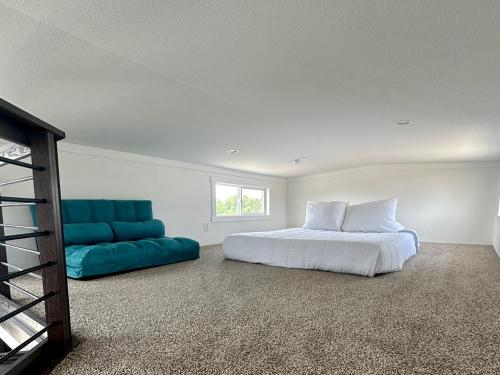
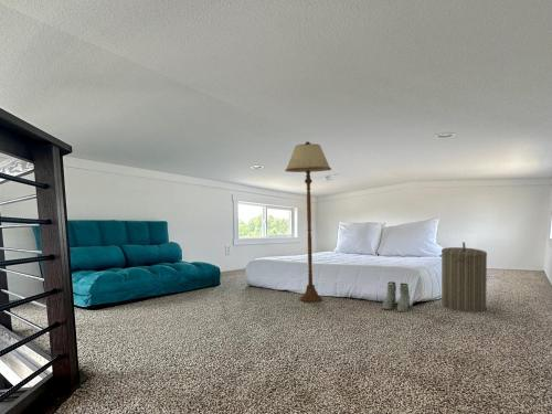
+ boots (395, 295)
+ laundry hamper (463, 274)
+ floor lamp (309, 222)
